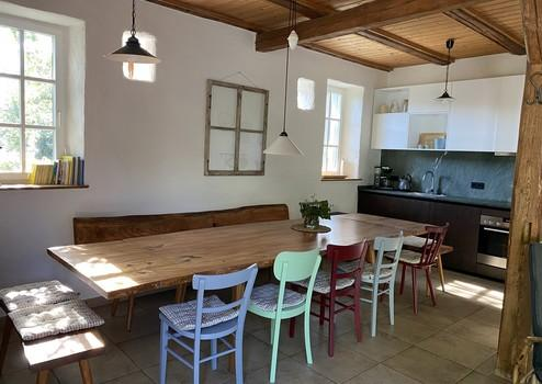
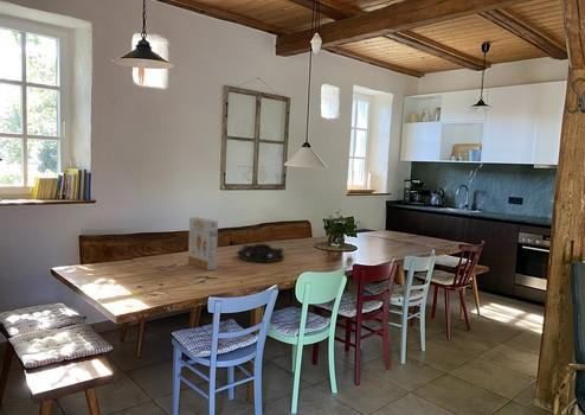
+ decorative bowl (261, 251)
+ cereal box (202, 242)
